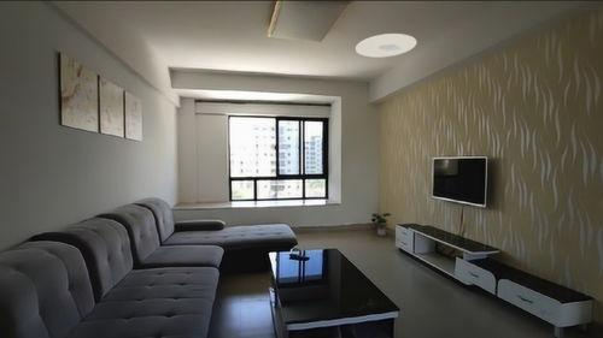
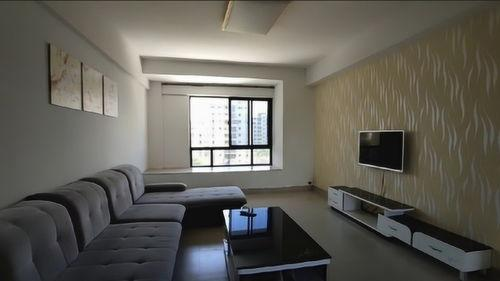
- potted plant (381, 224)
- ceiling light (385, 43)
